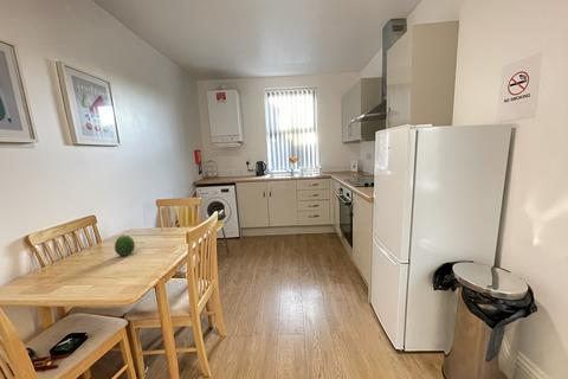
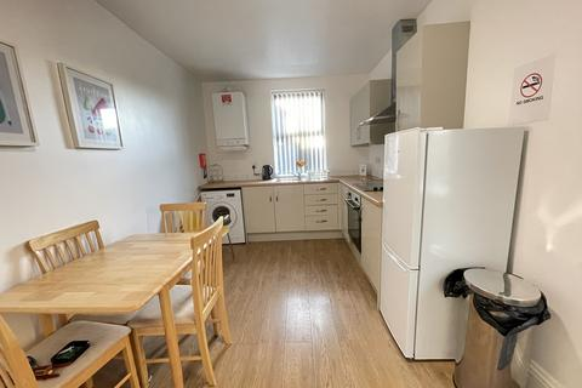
- fruit (124, 245)
